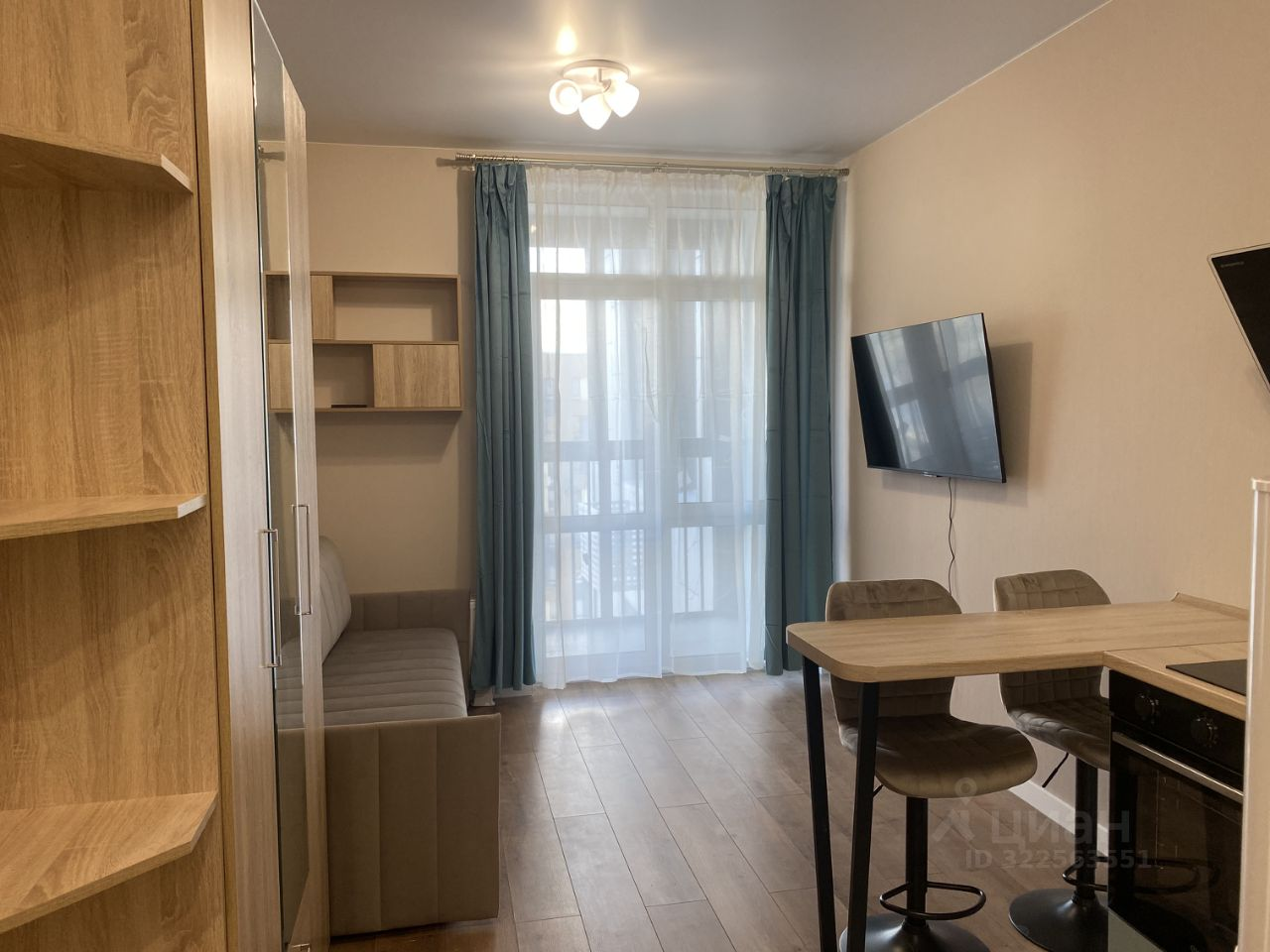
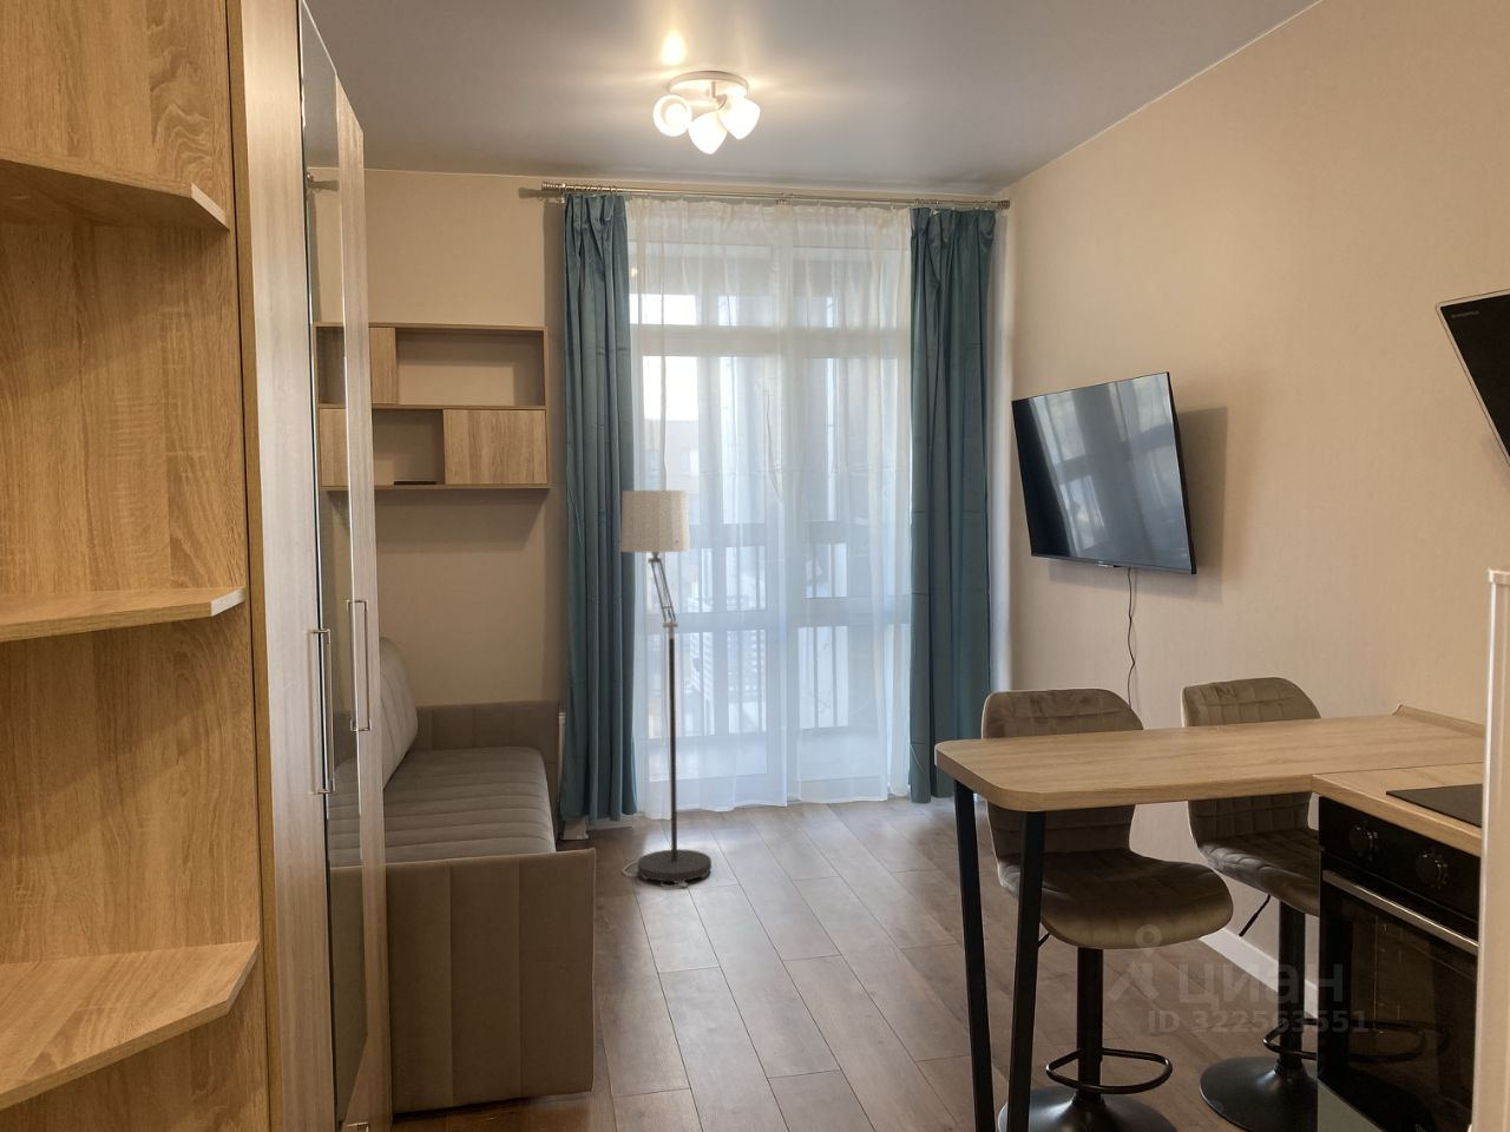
+ floor lamp (669, 673)
